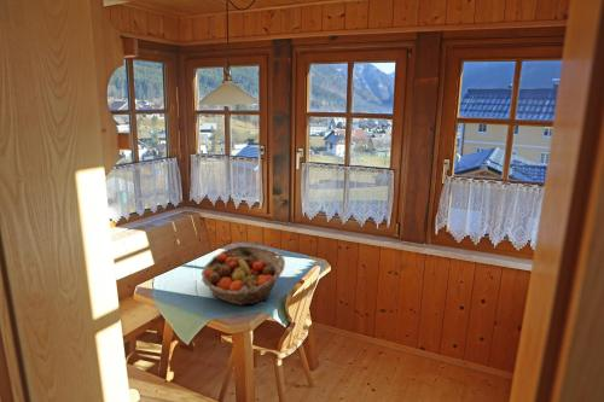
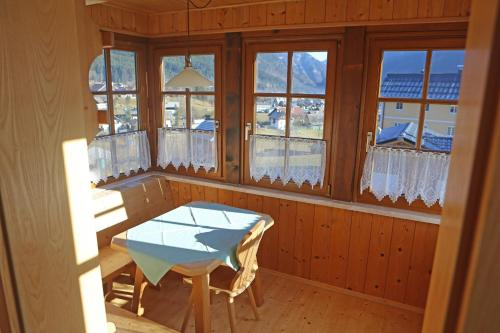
- fruit basket (243, 274)
